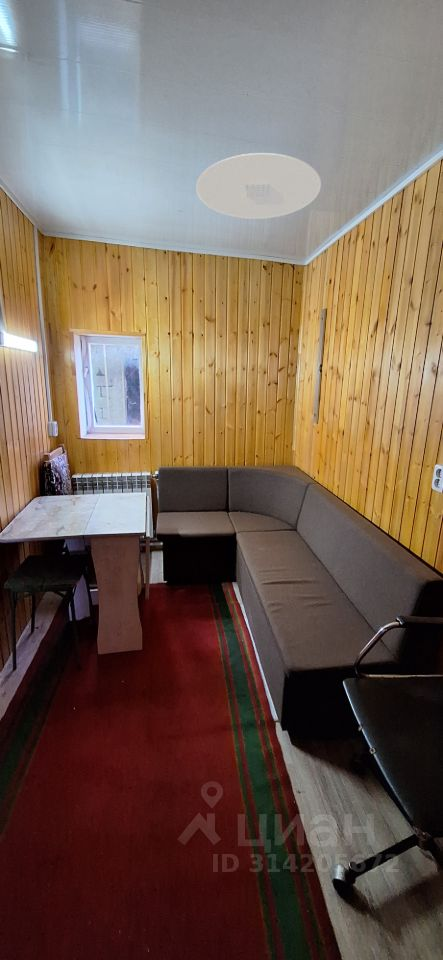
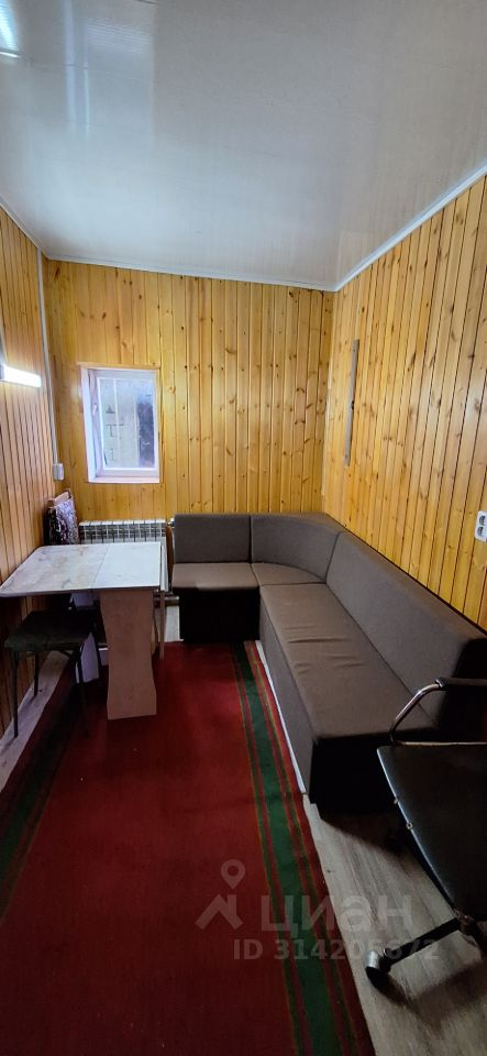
- ceiling light (257, 184)
